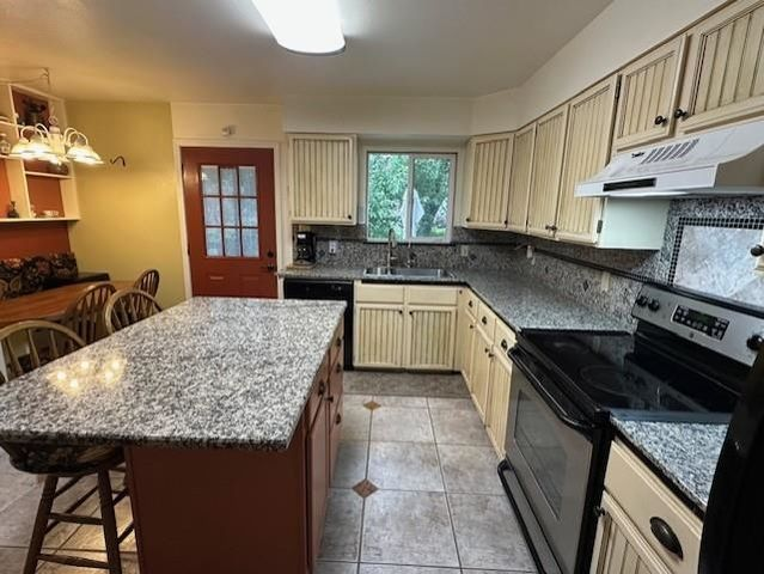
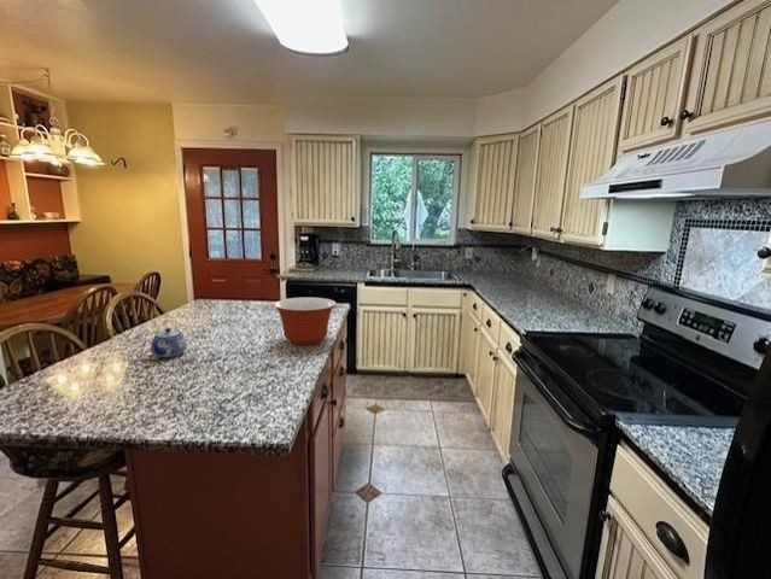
+ teapot (167, 341)
+ mixing bowl (305, 321)
